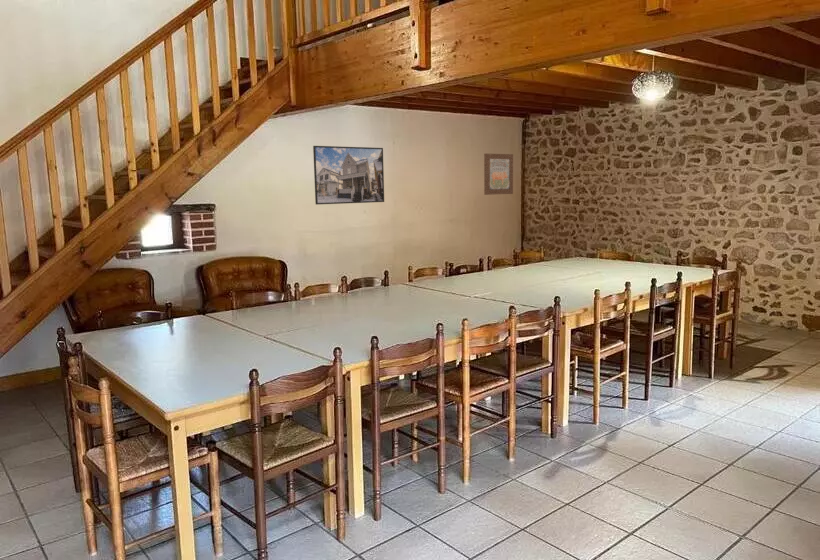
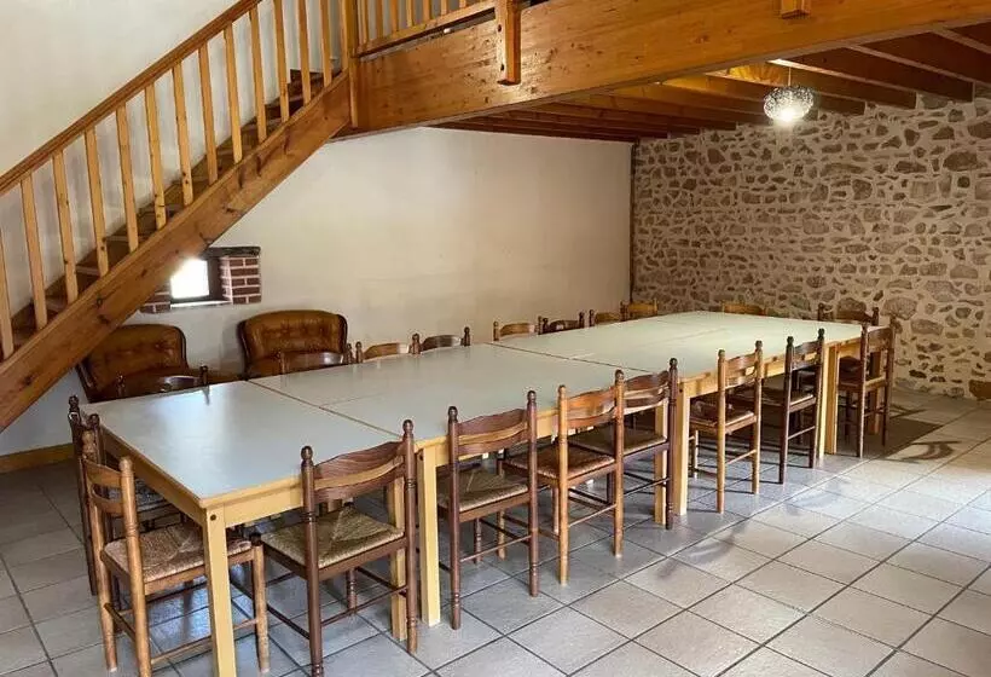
- wall art (498, 174)
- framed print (350, 175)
